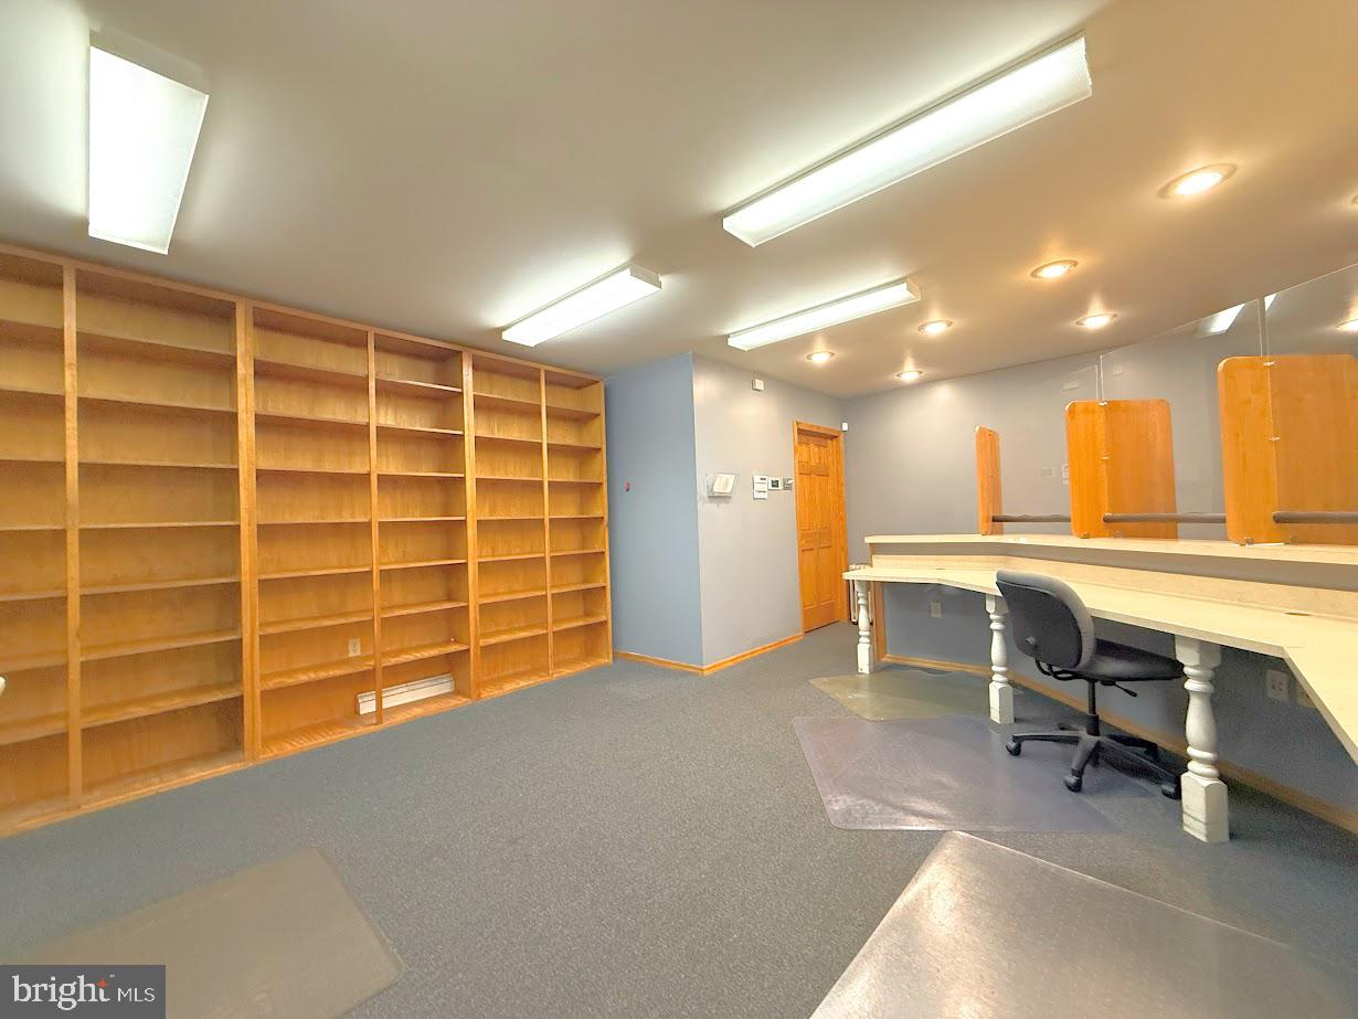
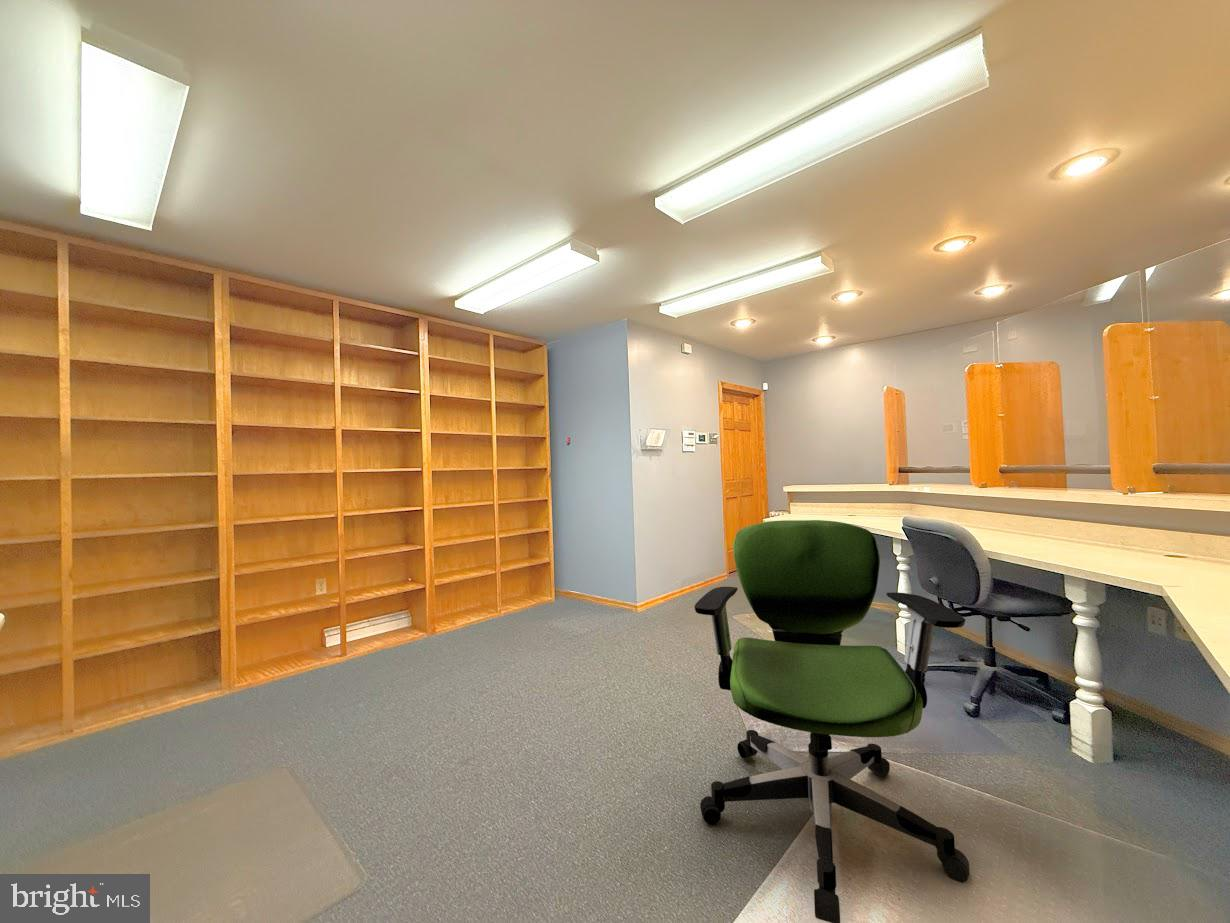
+ office chair (812, 676)
